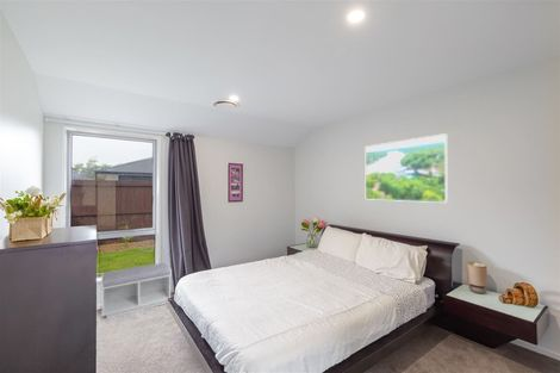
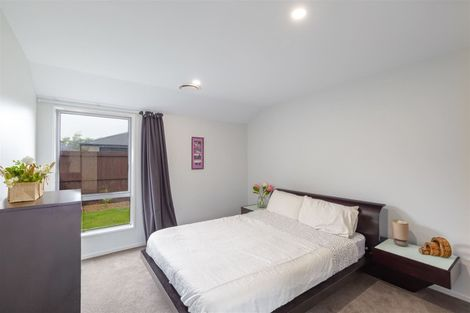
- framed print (400, 170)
- bench (137, 287)
